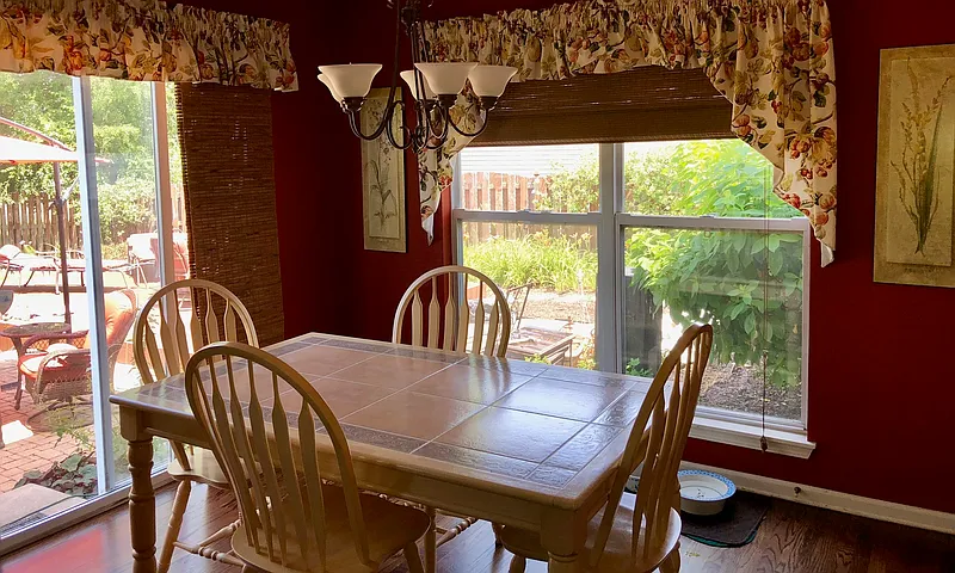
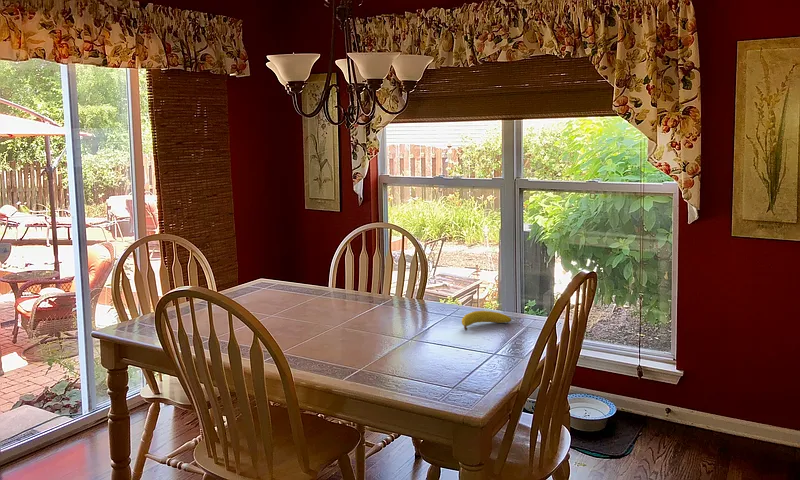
+ fruit (483, 318)
